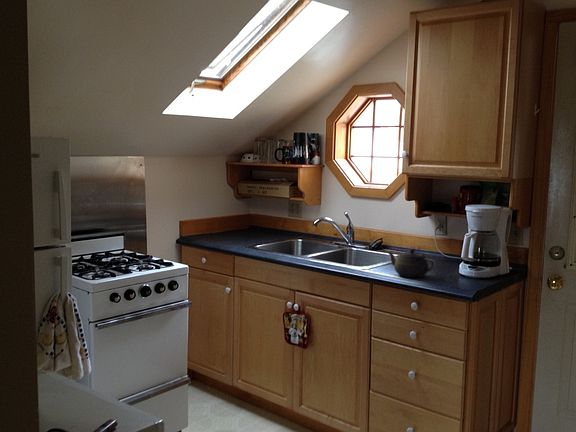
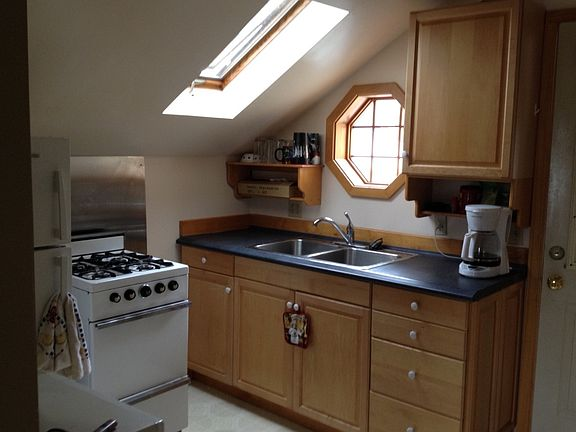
- teapot (410, 262)
